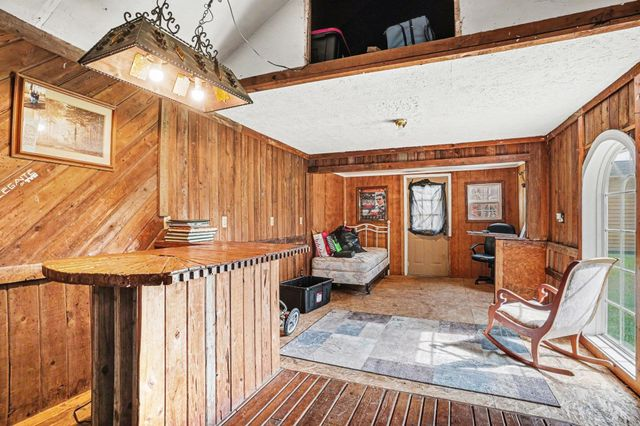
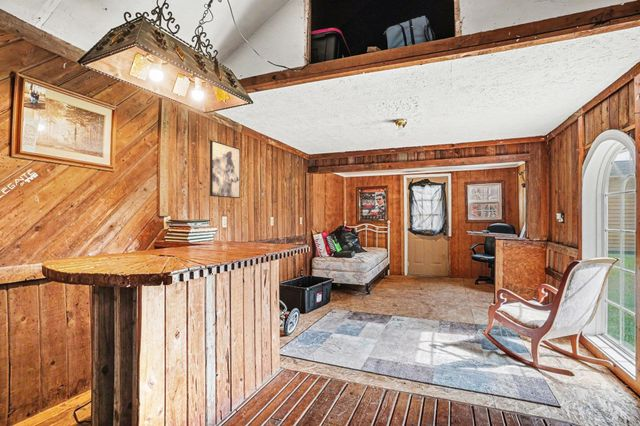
+ wall art (225, 171)
